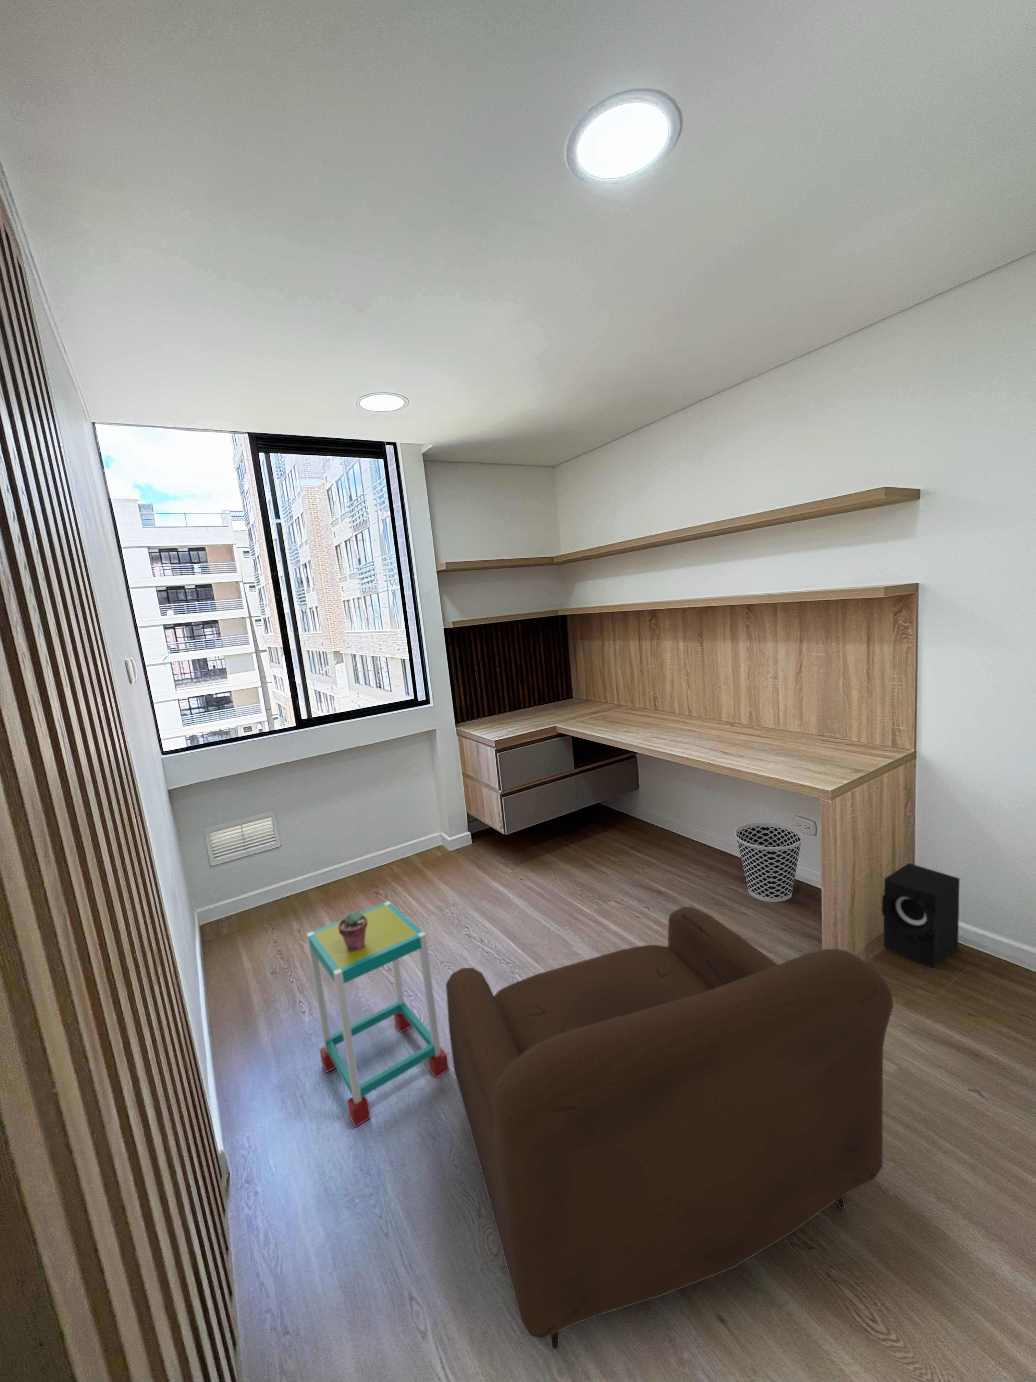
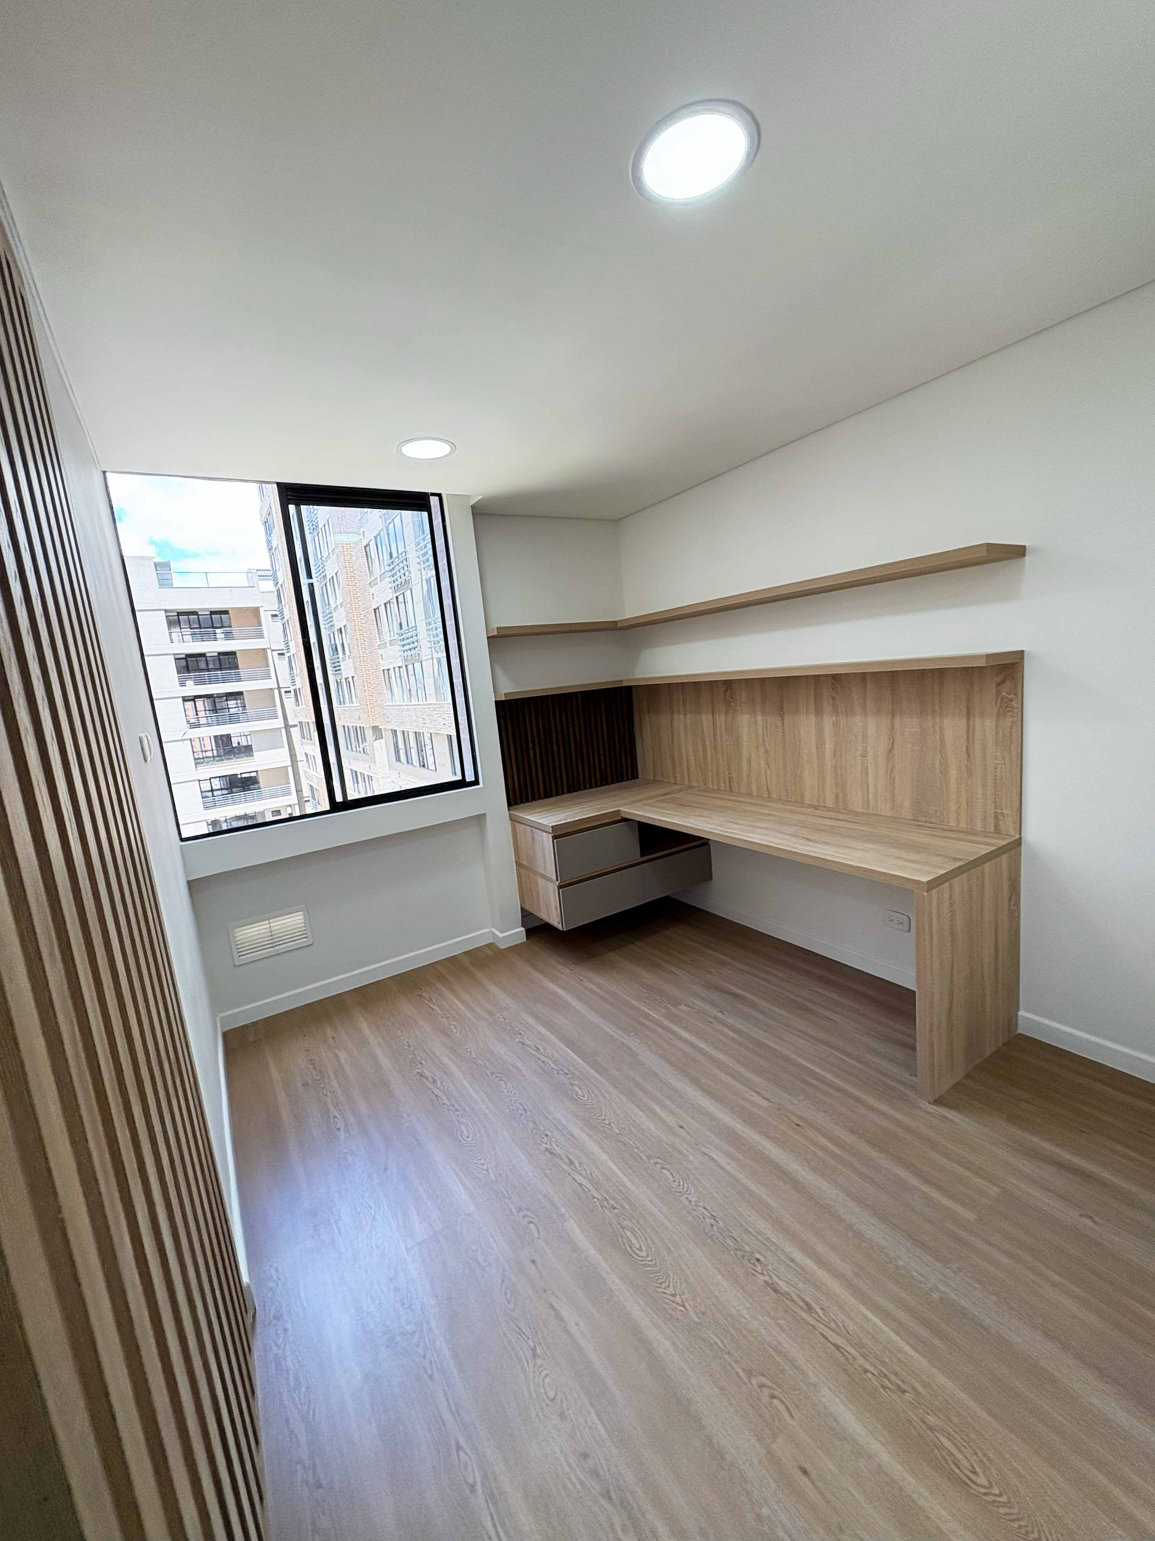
- wastebasket (768, 863)
- potted succulent (354, 928)
- speaker (920, 914)
- side table (379, 1011)
- armchair (638, 1040)
